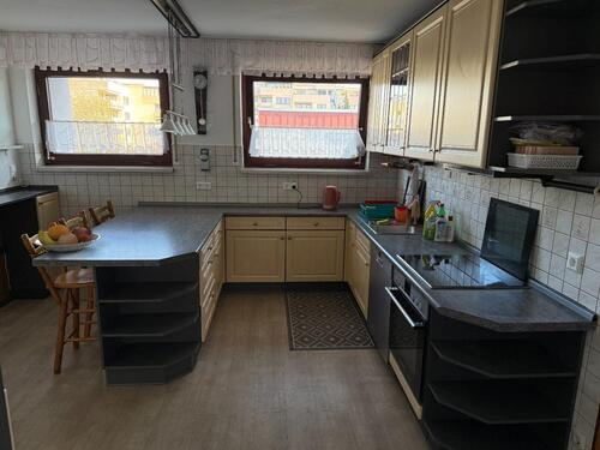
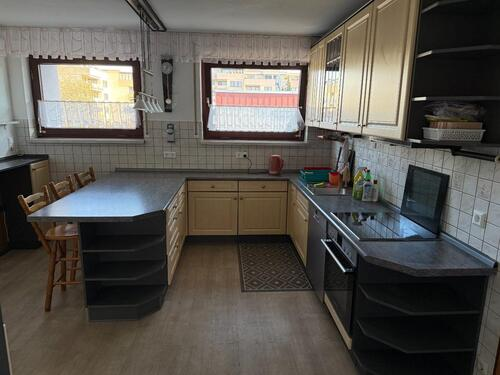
- fruit bowl (67, 236)
